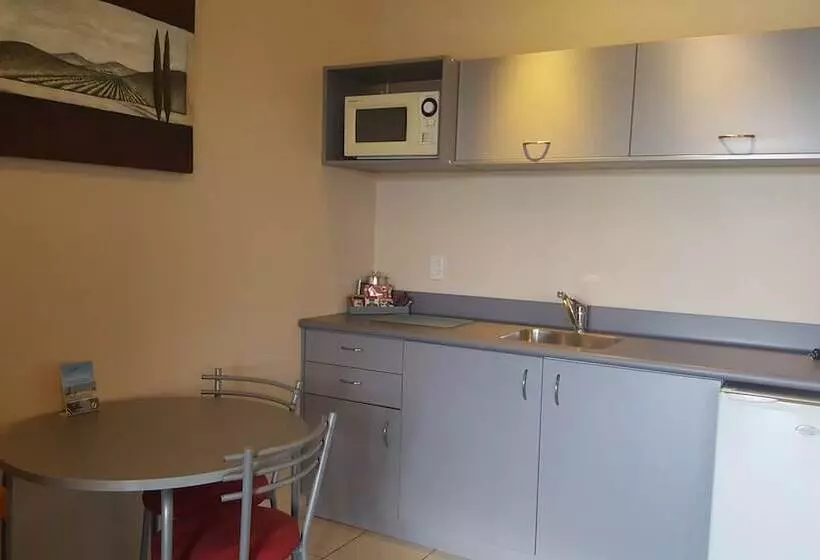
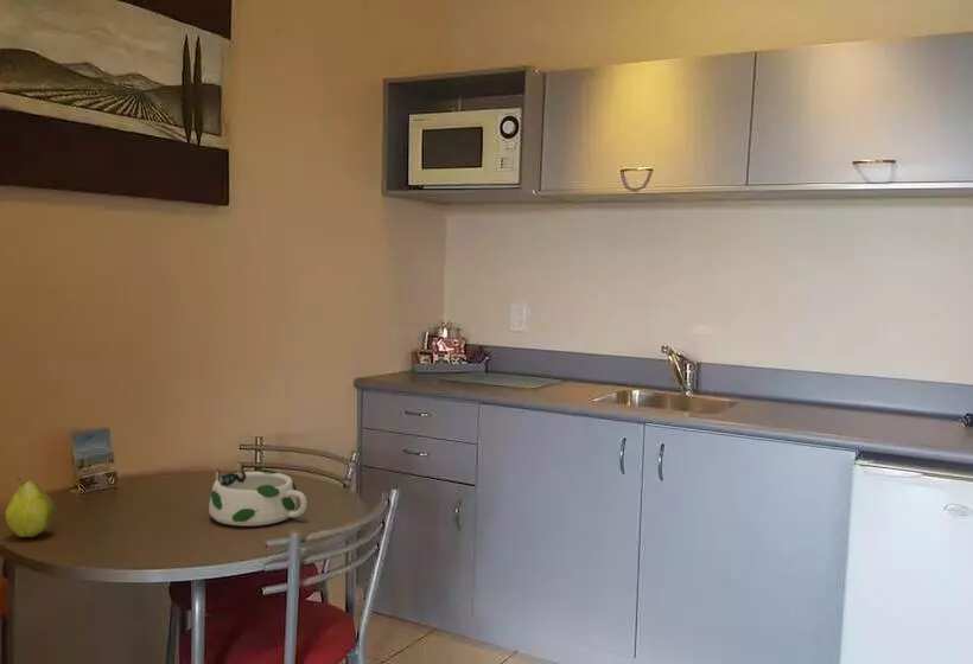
+ bowl (256, 493)
+ fruit (30, 506)
